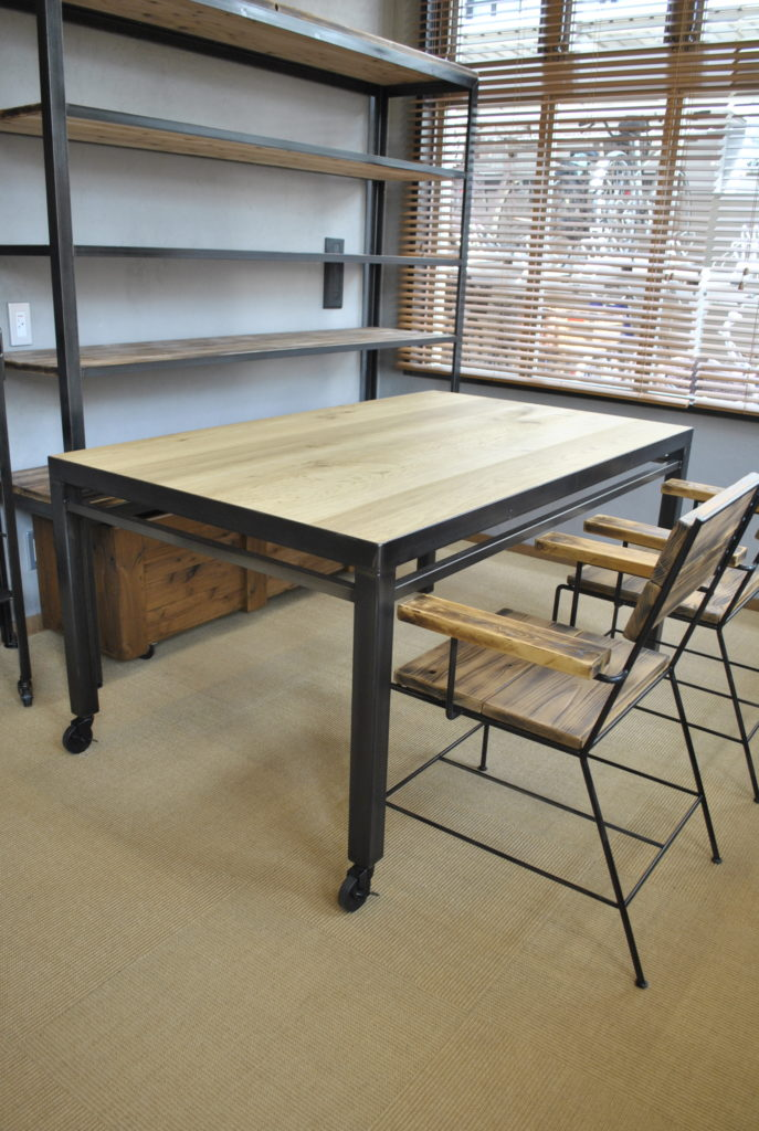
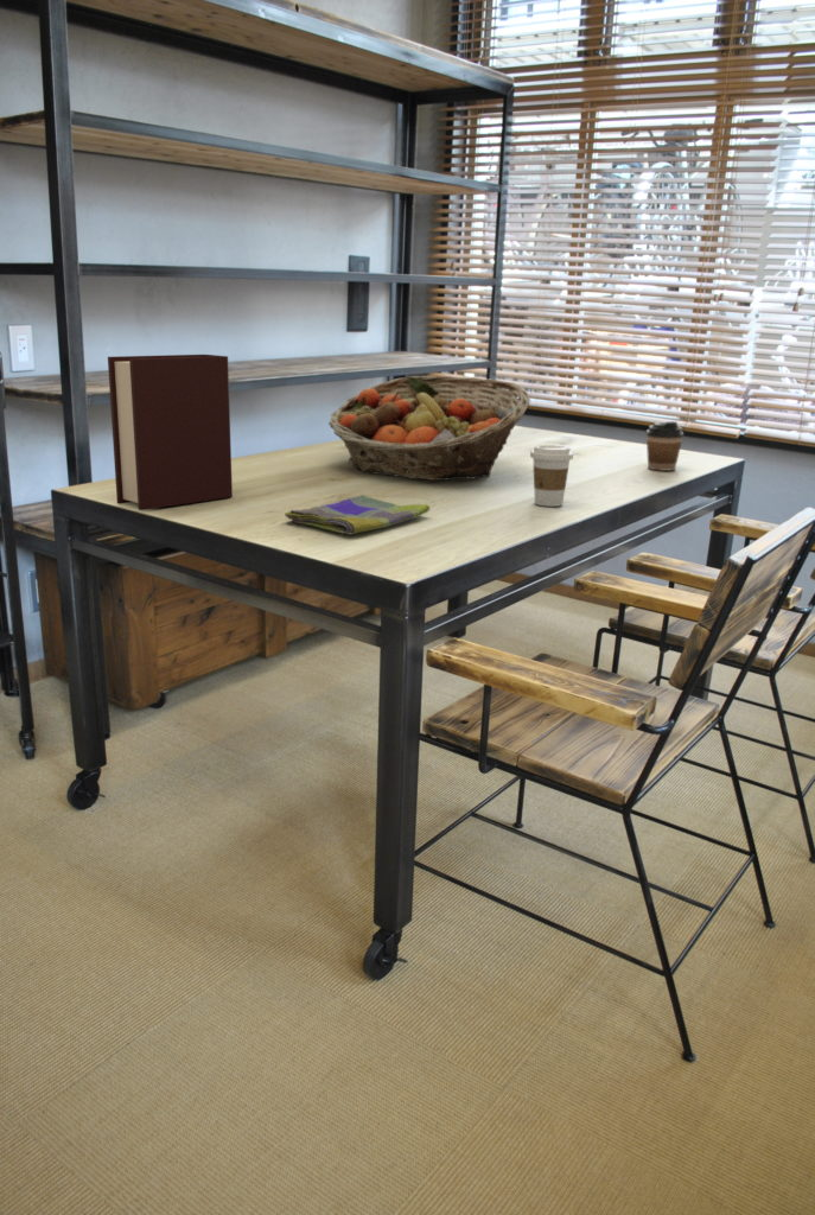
+ coffee cup (550, 475)
+ bible (173, 430)
+ coffee cup (663, 444)
+ fruit basket (427, 425)
+ dish towel (358, 513)
